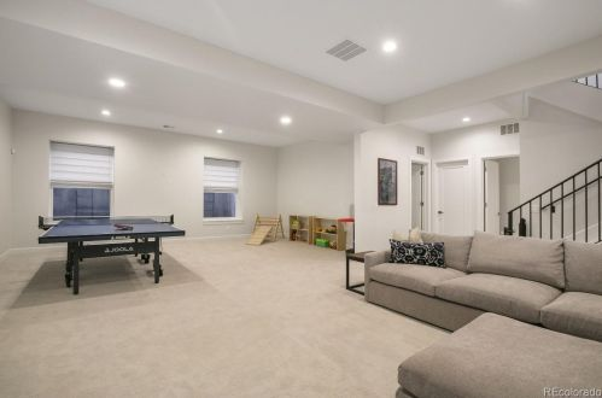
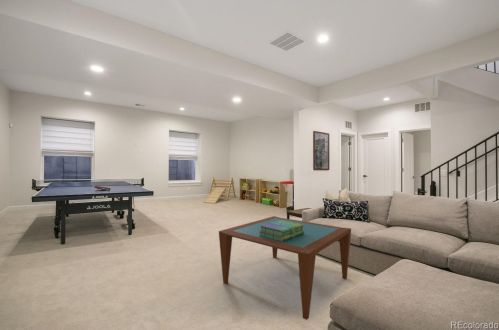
+ coffee table (286, 250)
+ stack of books (281, 229)
